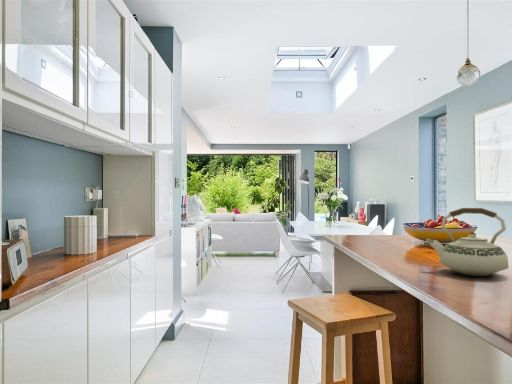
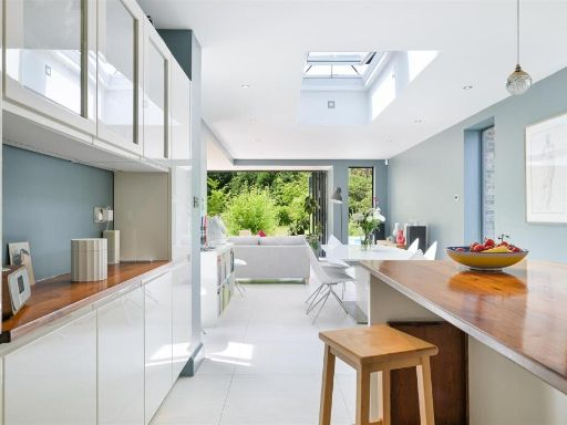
- teakettle (465, 240)
